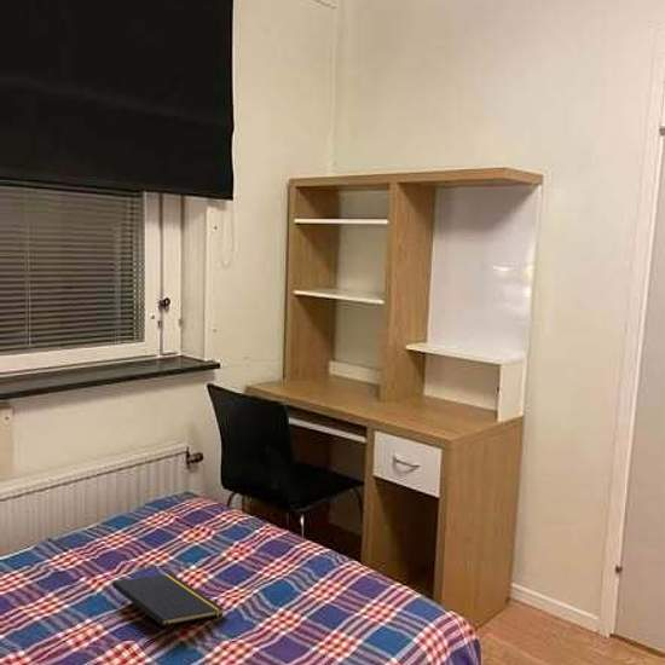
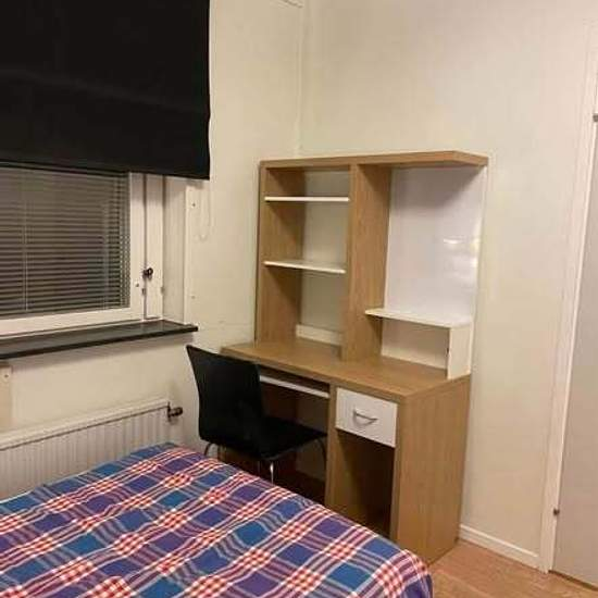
- notepad (167, 597)
